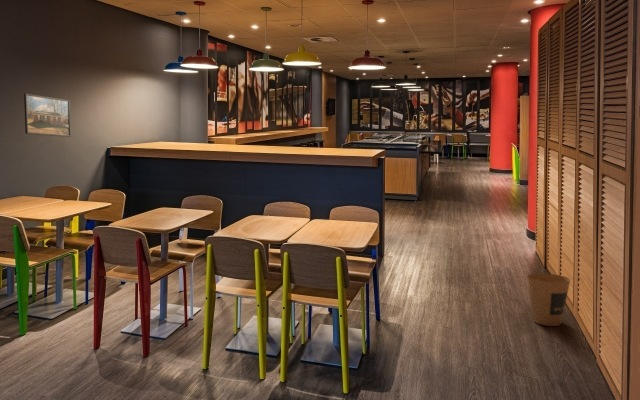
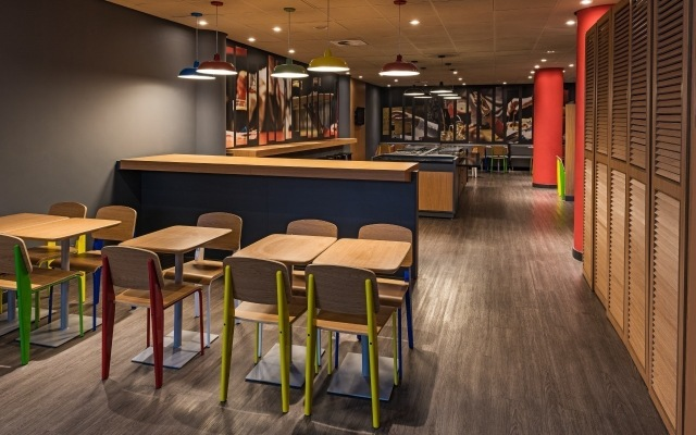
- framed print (48, 116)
- trash can (547, 299)
